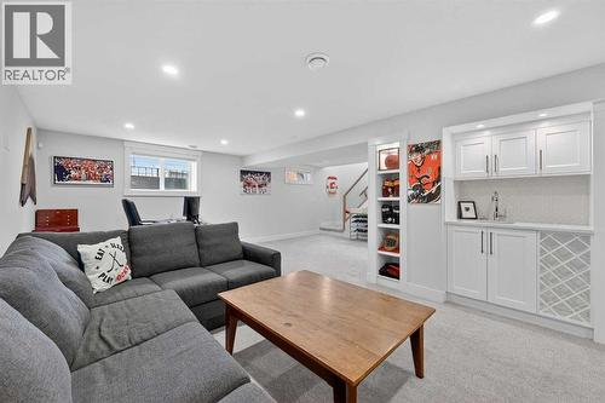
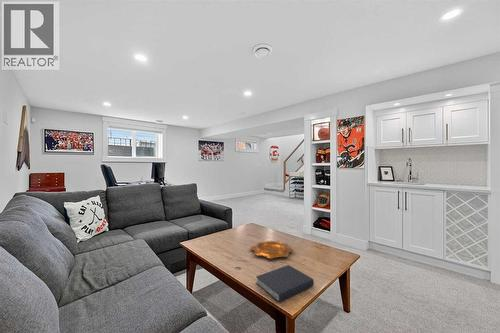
+ decorative bowl (271, 248)
+ book (284, 281)
